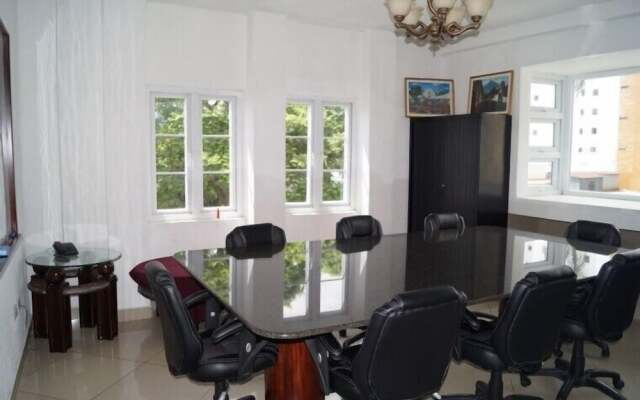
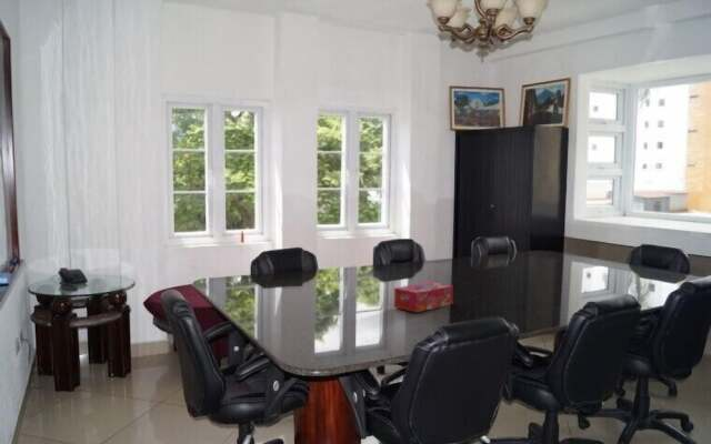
+ tissue box (423, 295)
